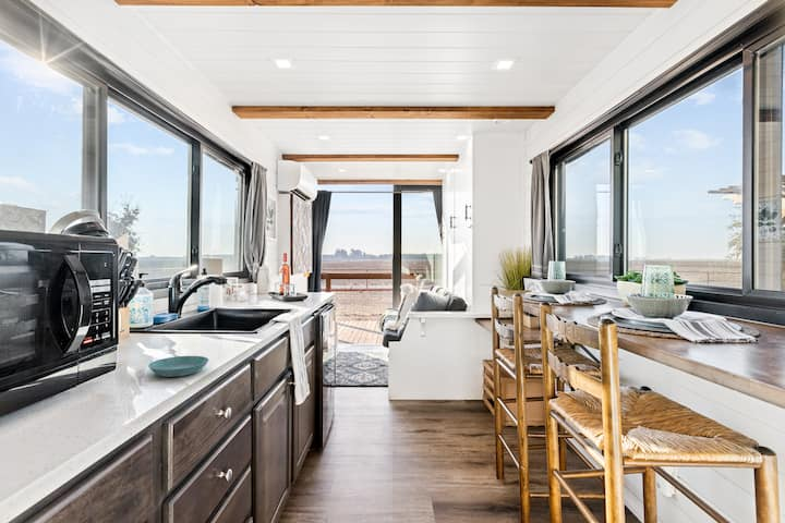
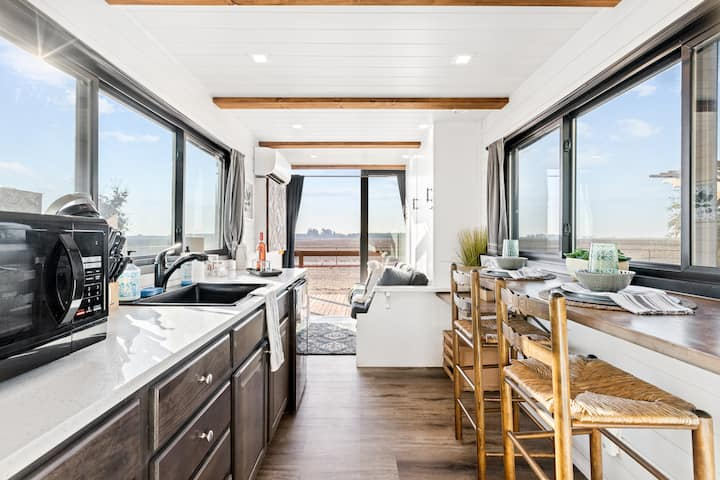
- saucer (179, 366)
